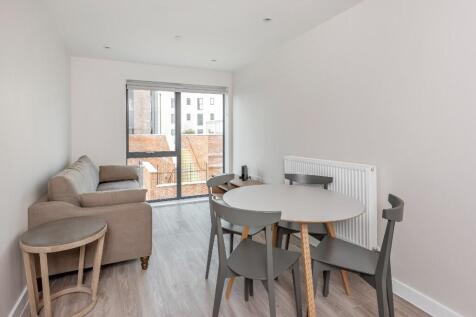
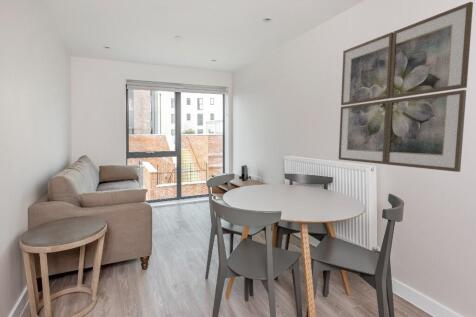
+ wall art (390, 100)
